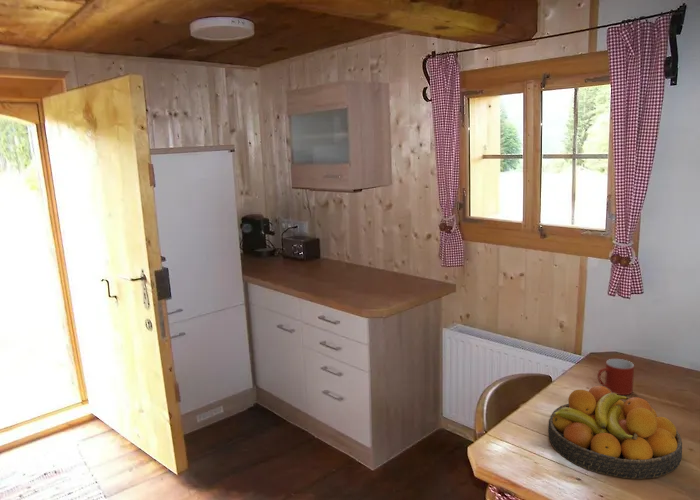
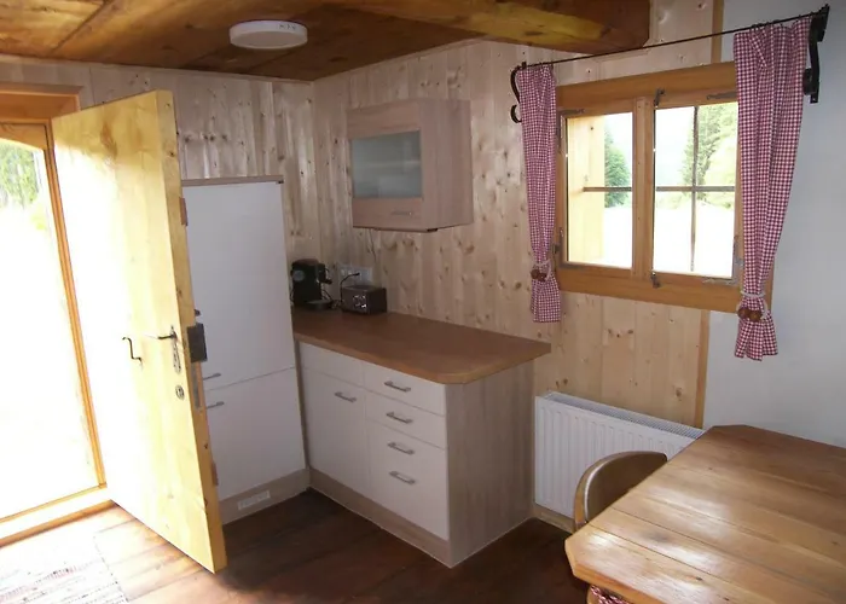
- fruit bowl (612, 420)
- mug (615, 377)
